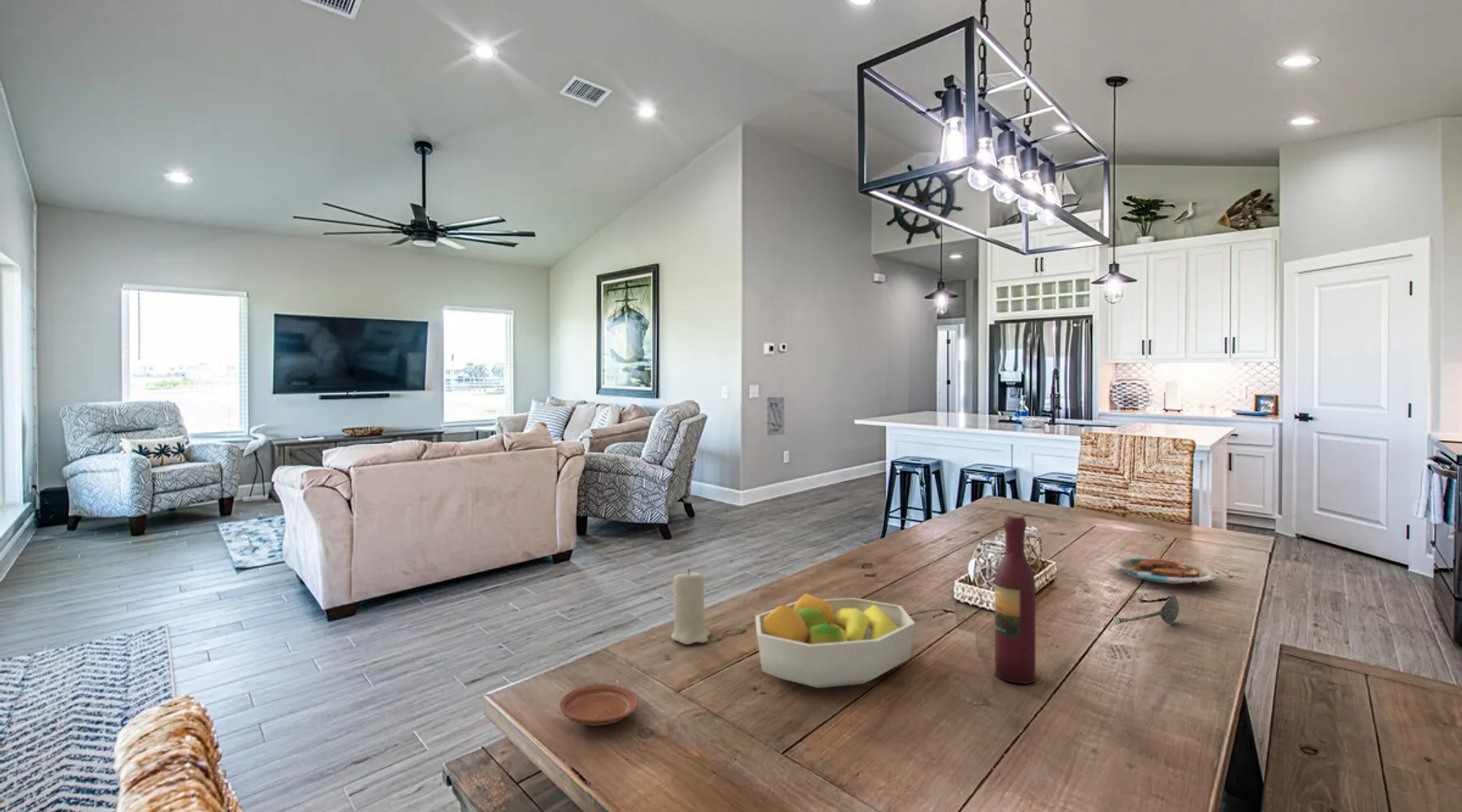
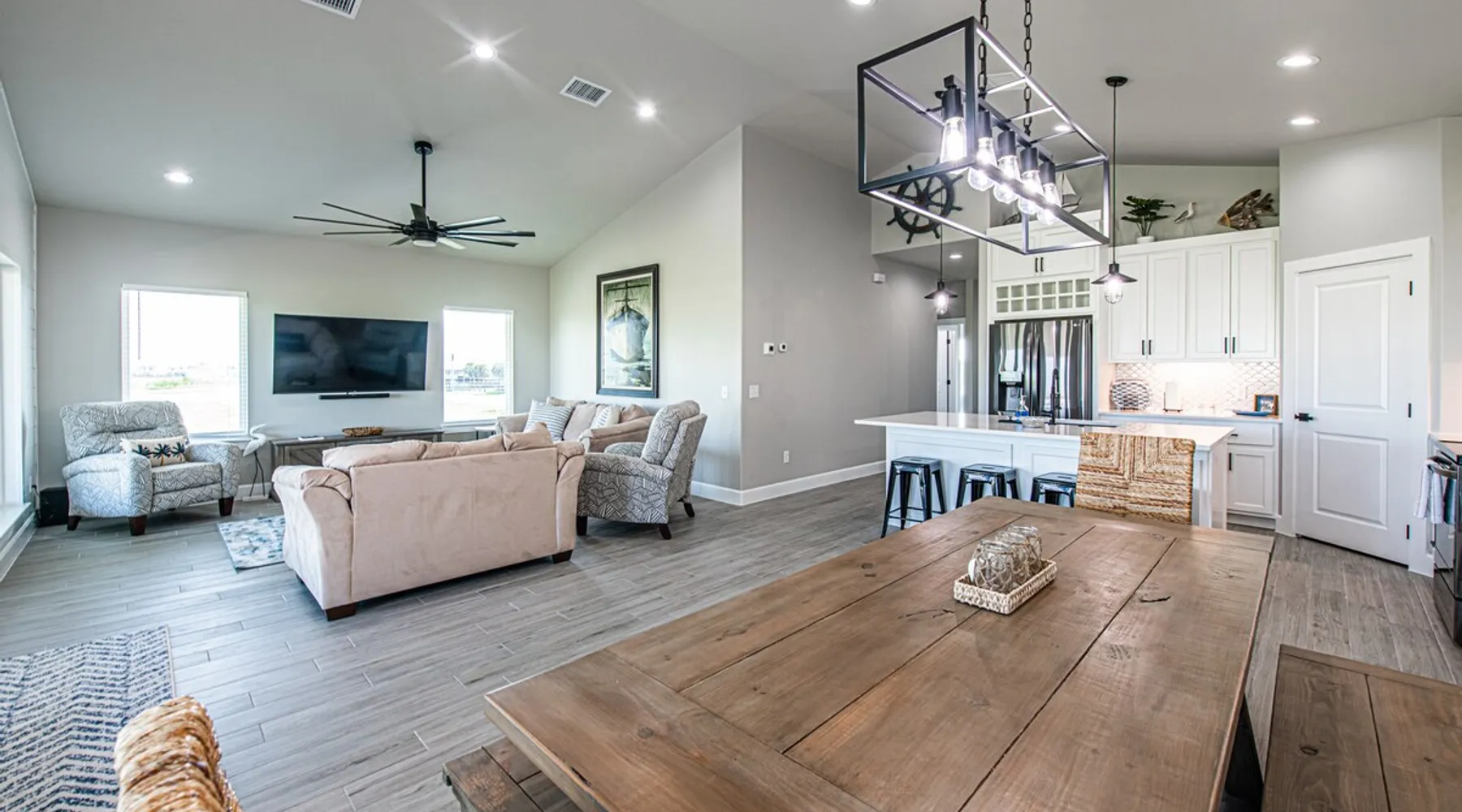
- soupspoon (1150, 614)
- wall art (775, 416)
- candle (690, 603)
- plate (1160, 570)
- fruit bowl (833, 632)
- plate (599, 708)
- wine bottle (1014, 595)
